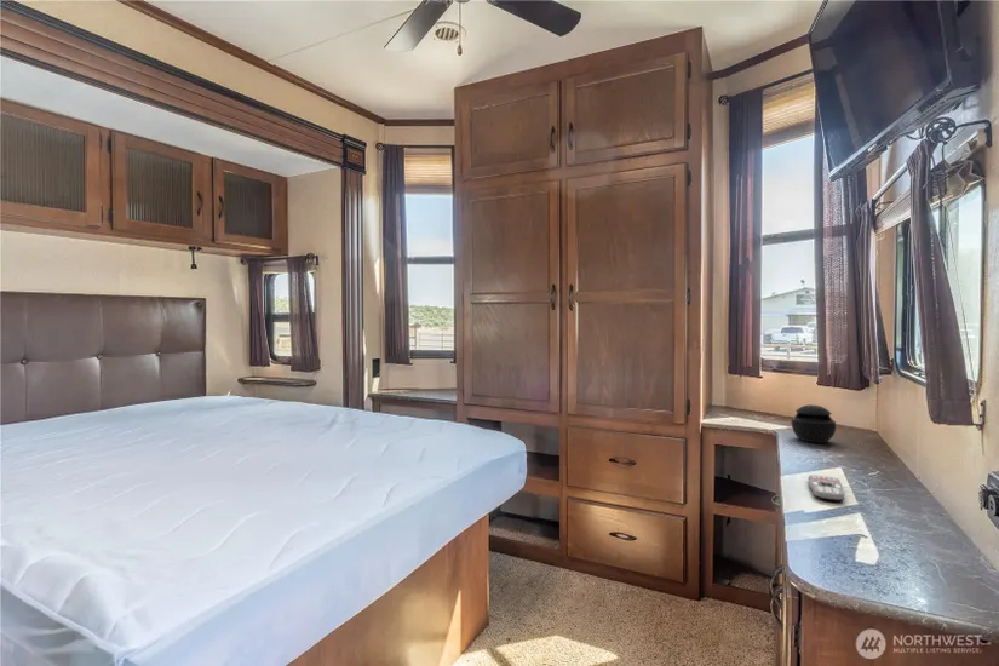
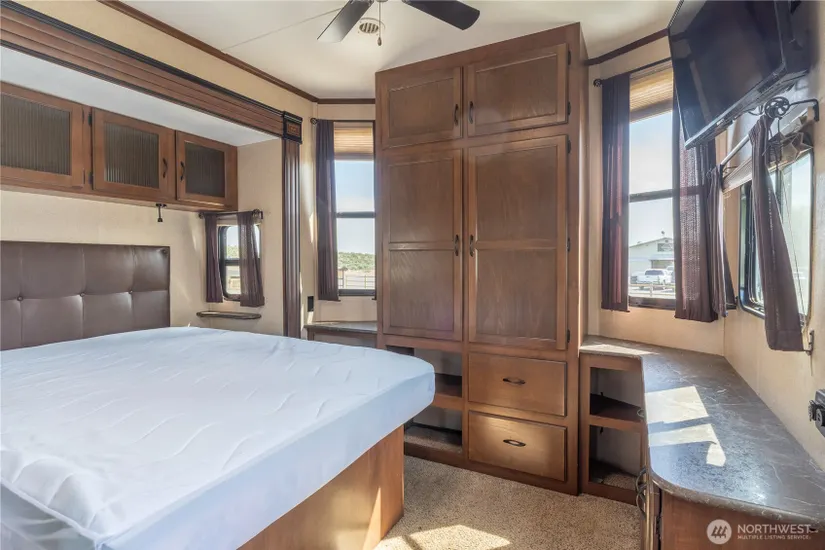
- remote control (826, 488)
- speaker (813, 423)
